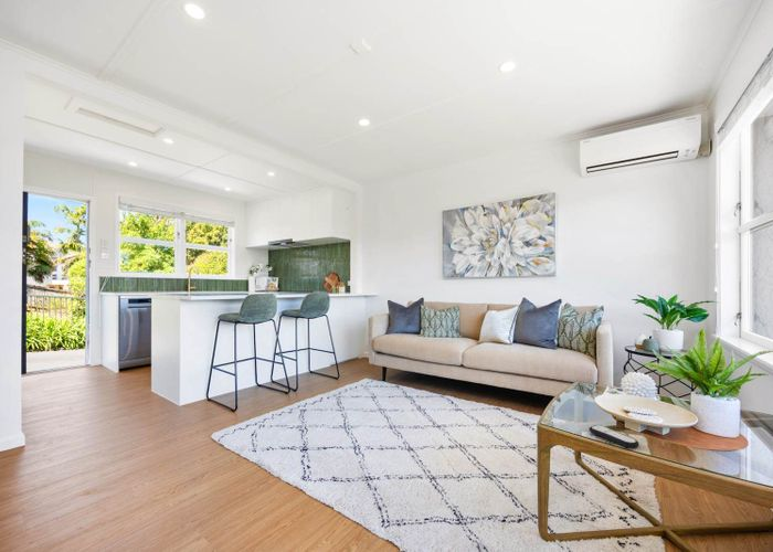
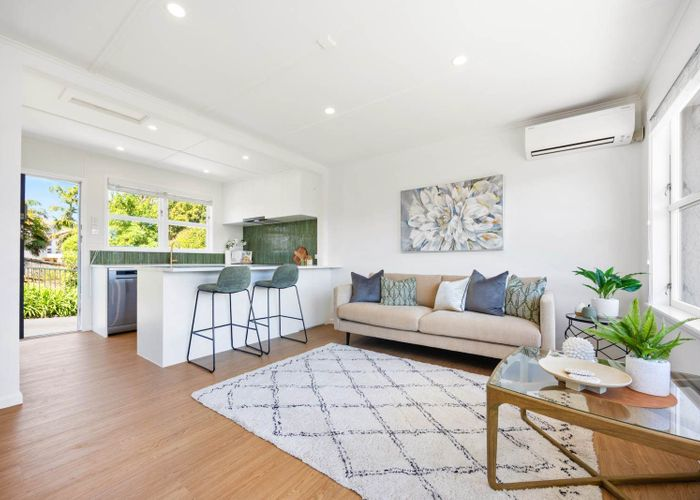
- remote control (613, 435)
